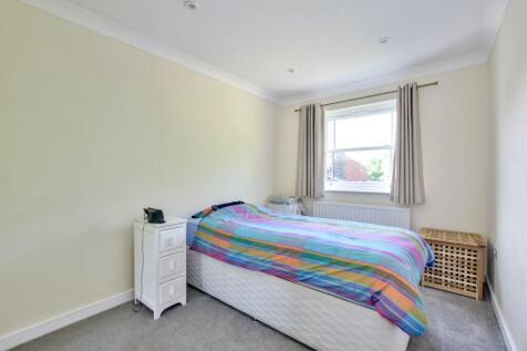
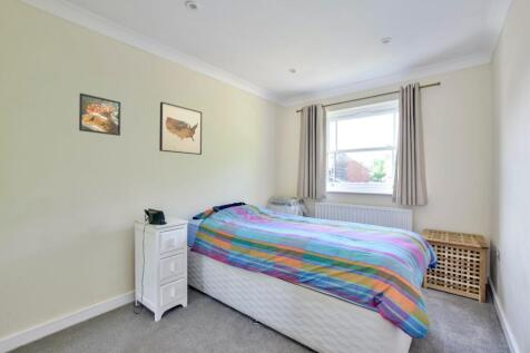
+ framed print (100, 115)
+ wall art (181, 129)
